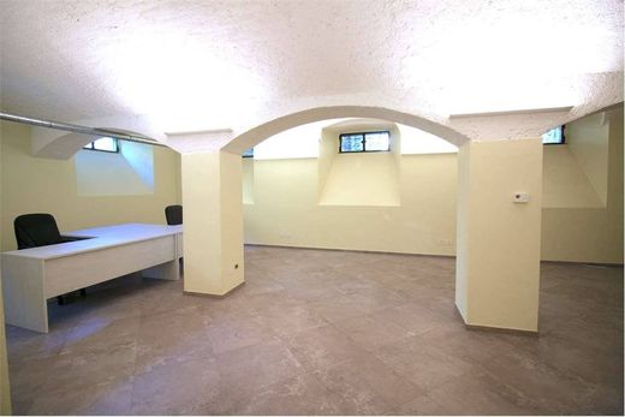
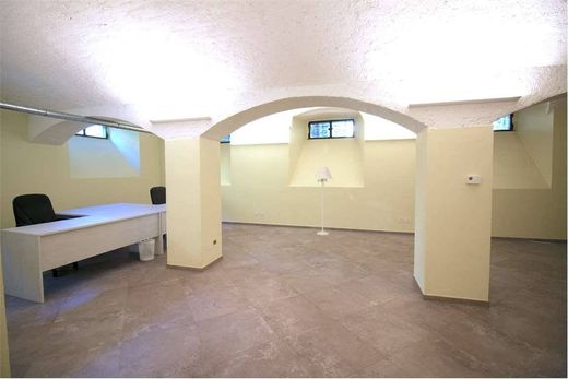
+ wastebasket (146, 249)
+ floor lamp (322, 200)
